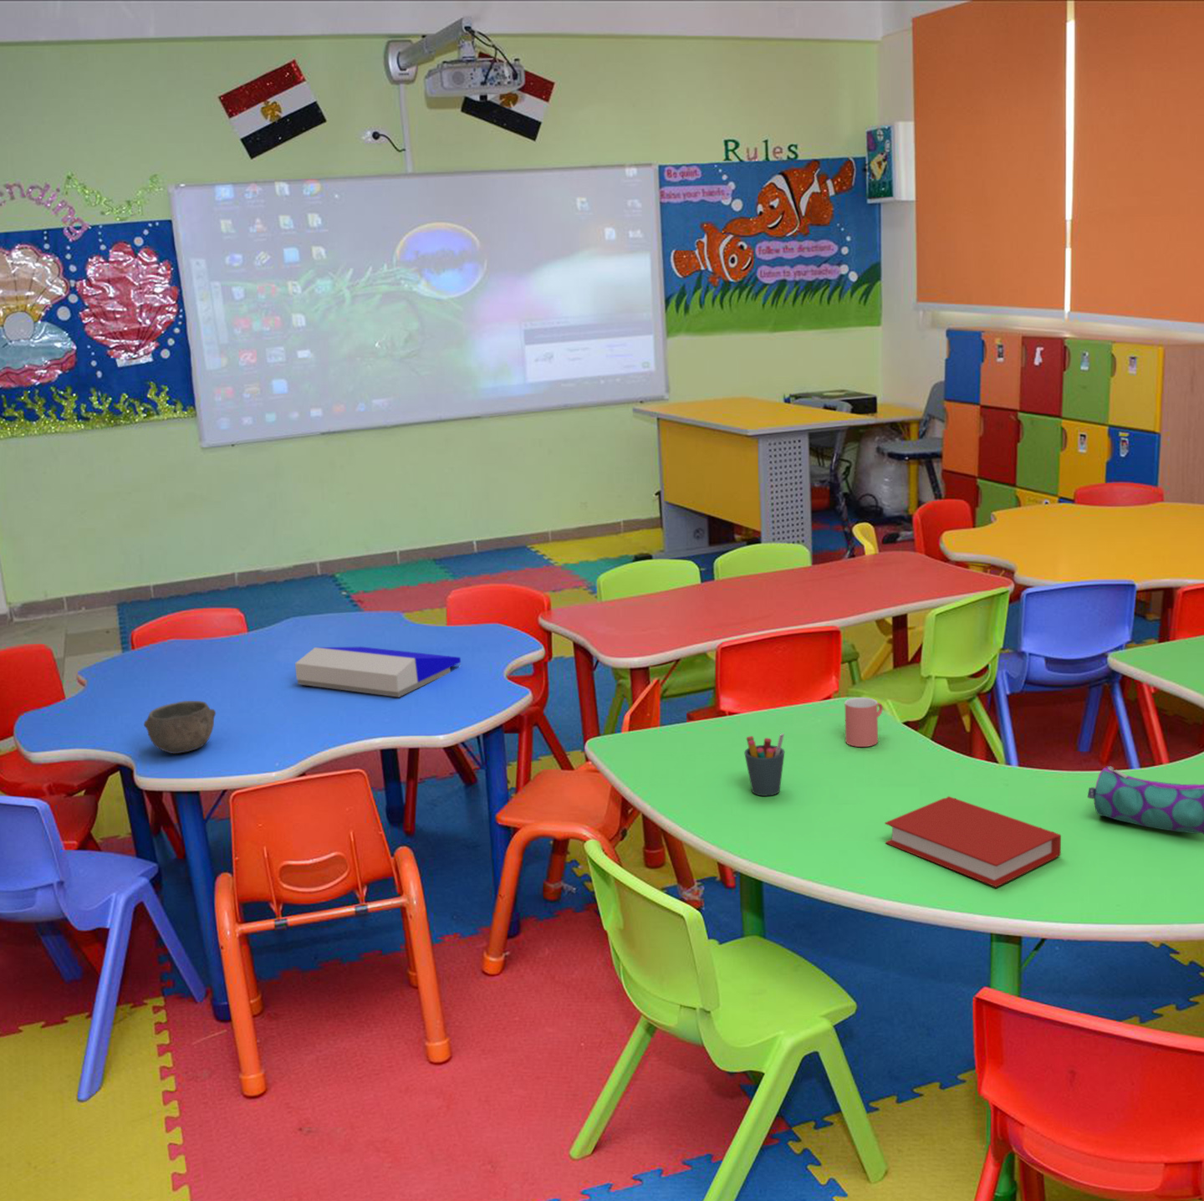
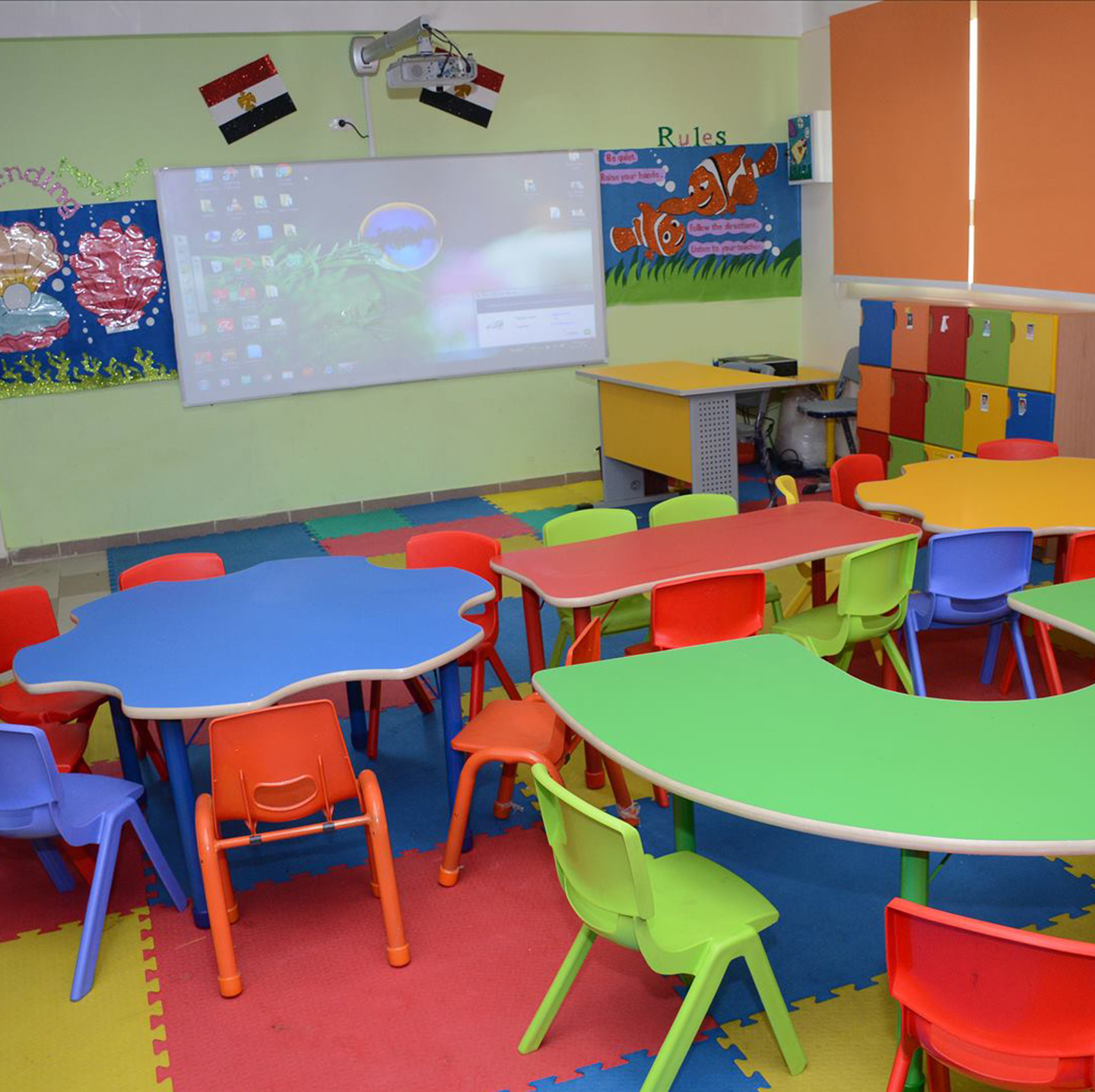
- bowl (181, 728)
- cup (866, 719)
- pencil case (1153, 800)
- book (971, 838)
- pen holder (764, 760)
- architectural model (378, 662)
